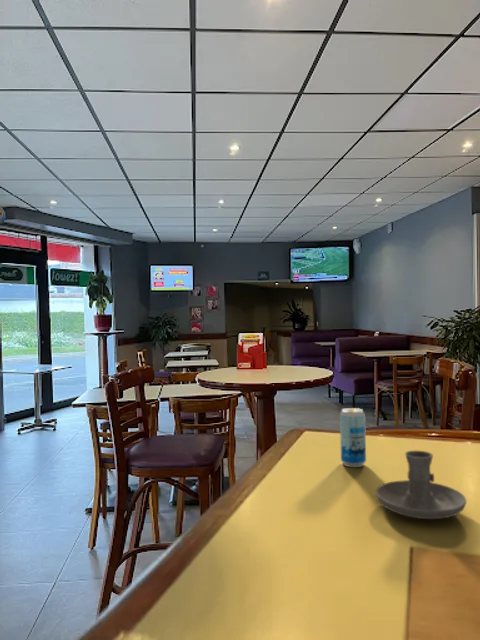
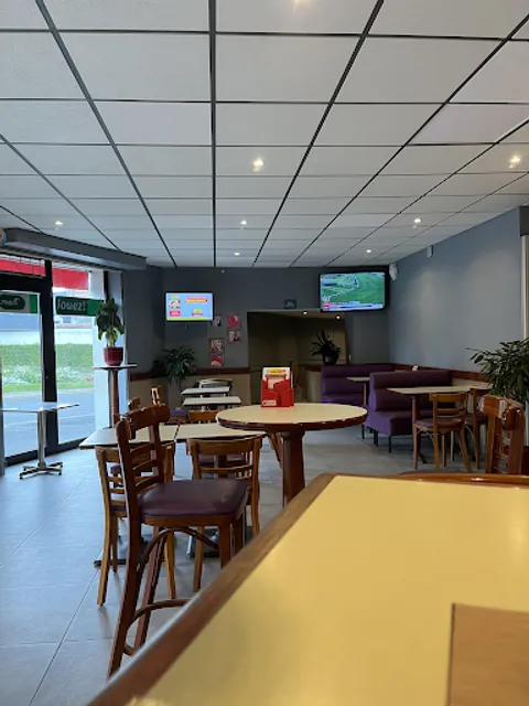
- candle holder (421, 478)
- beverage can (352, 436)
